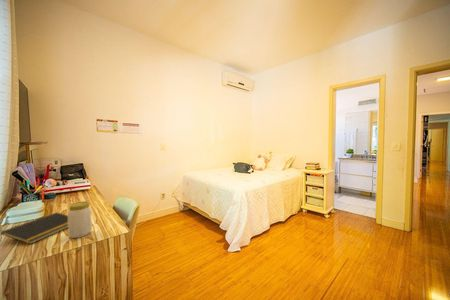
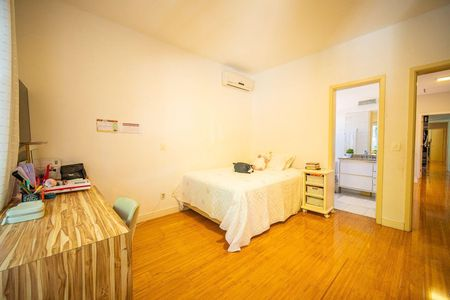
- notepad (45, 226)
- jar (80, 218)
